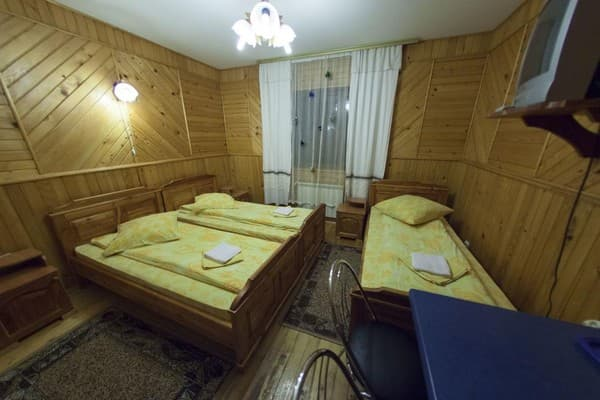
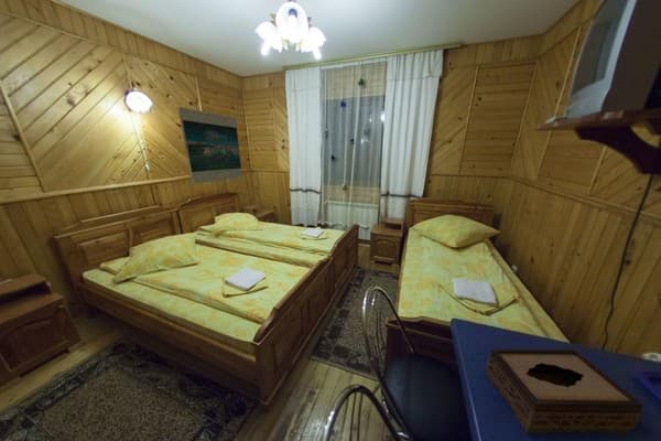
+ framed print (215, 148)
+ tissue box (553, 387)
